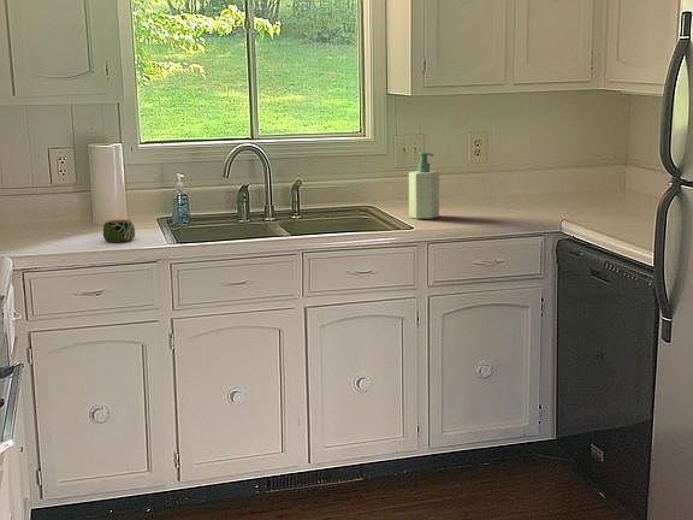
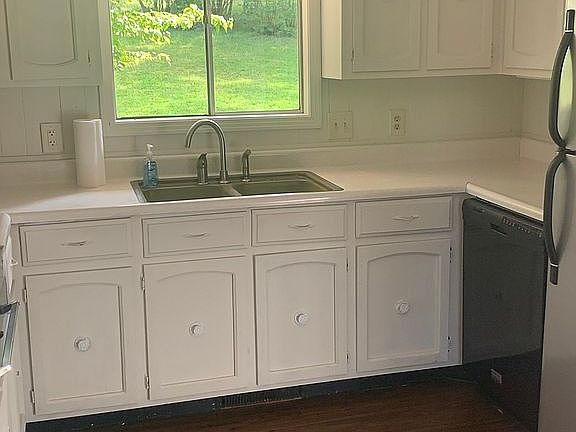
- soap bottle (424, 184)
- mug (118, 230)
